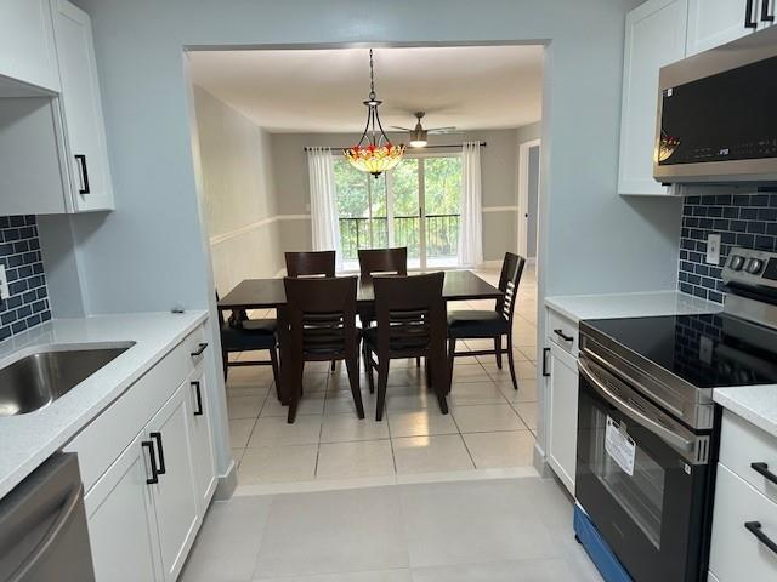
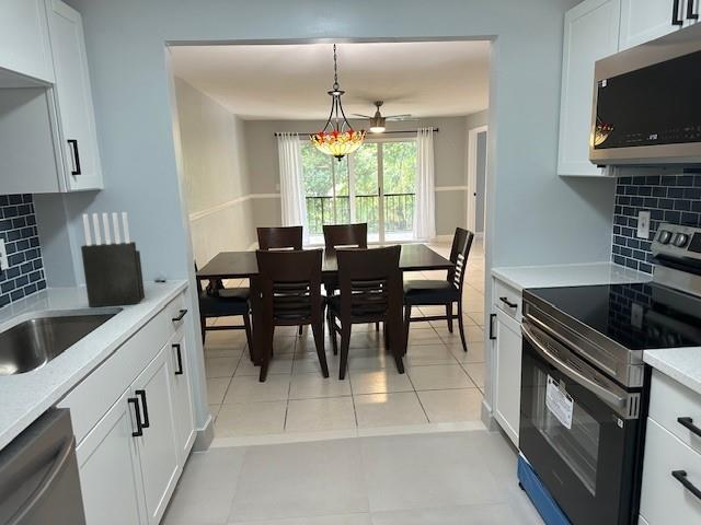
+ knife block (113, 257)
